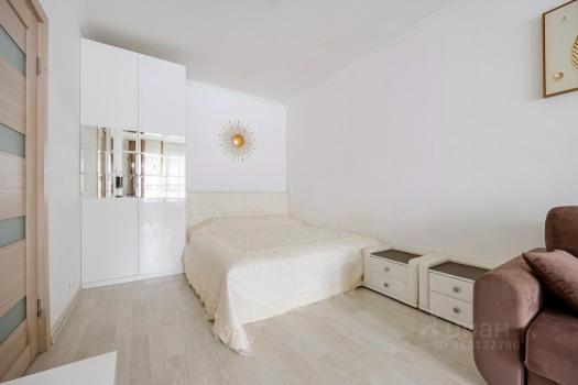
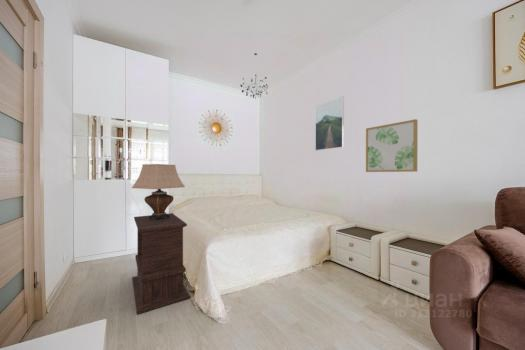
+ side table (158, 253)
+ chandelier (255, 75)
+ wall art (389, 148)
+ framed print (328, 125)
+ table lamp (159, 191)
